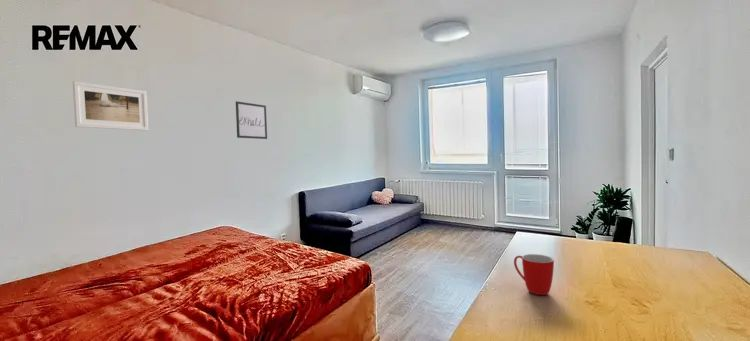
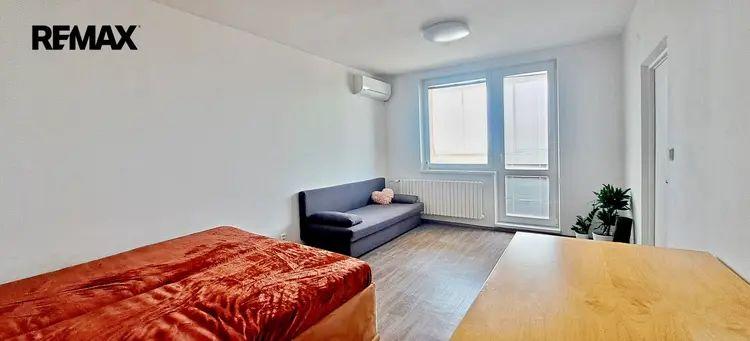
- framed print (113, 107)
- wall art (252, 121)
- mug (532, 273)
